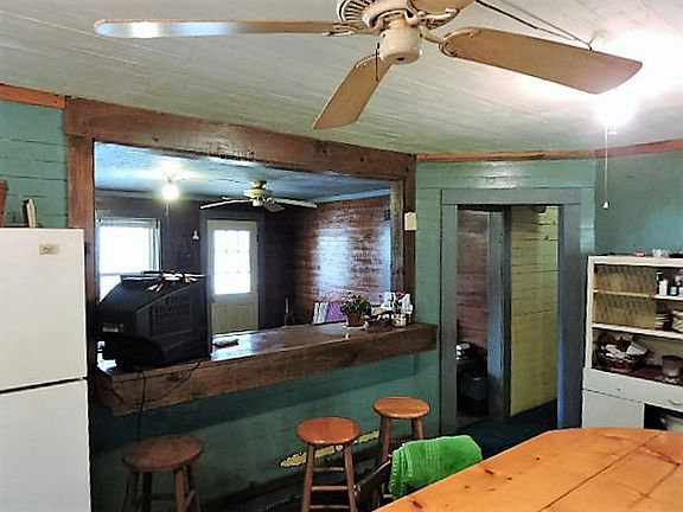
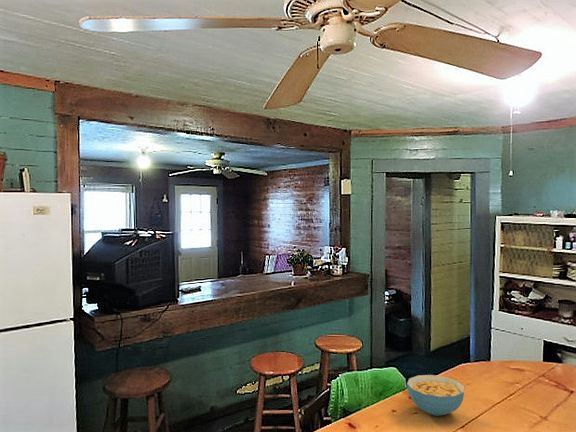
+ cereal bowl (435, 398)
